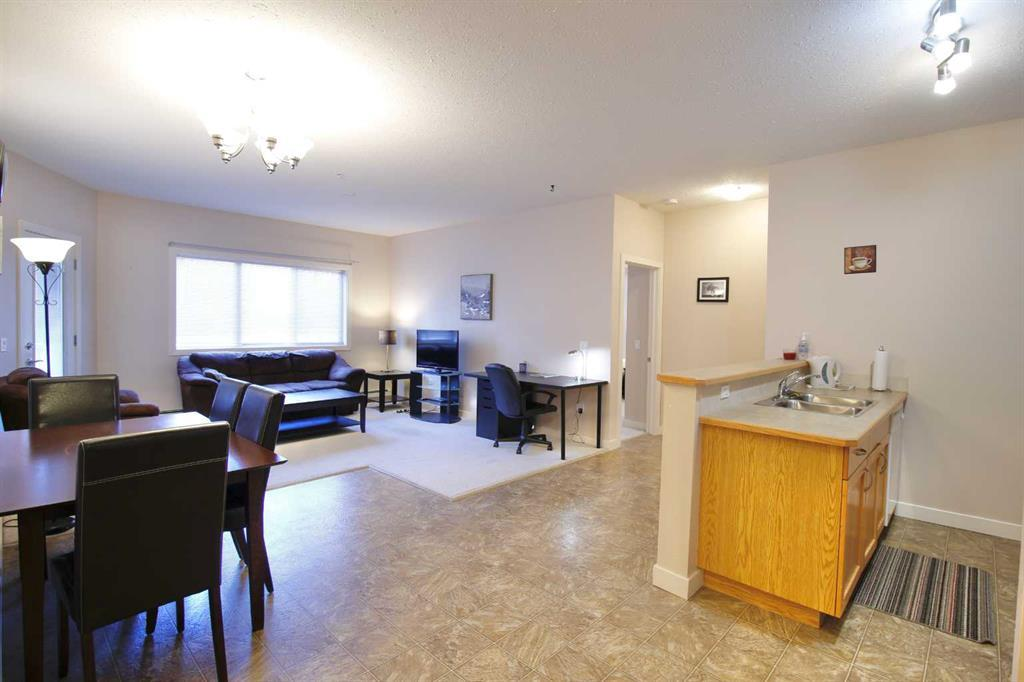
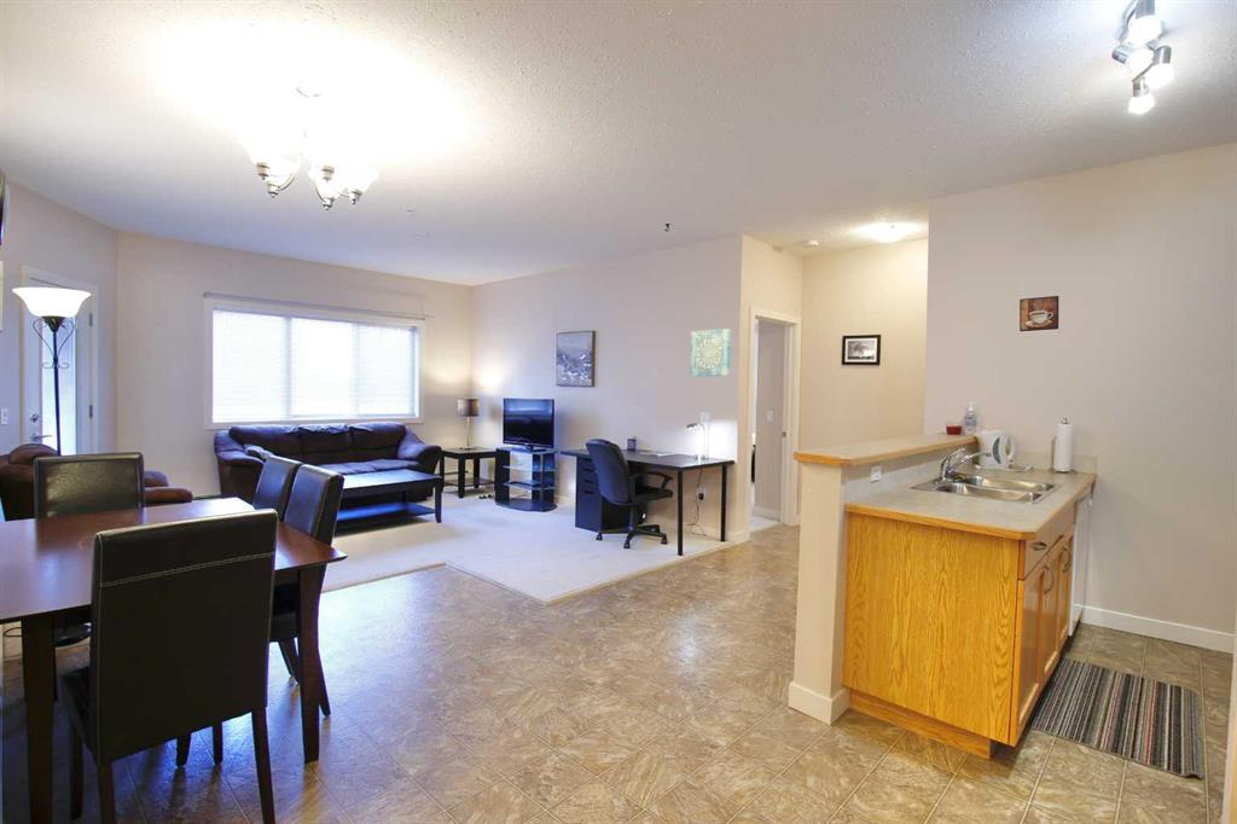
+ wall art (709, 353)
